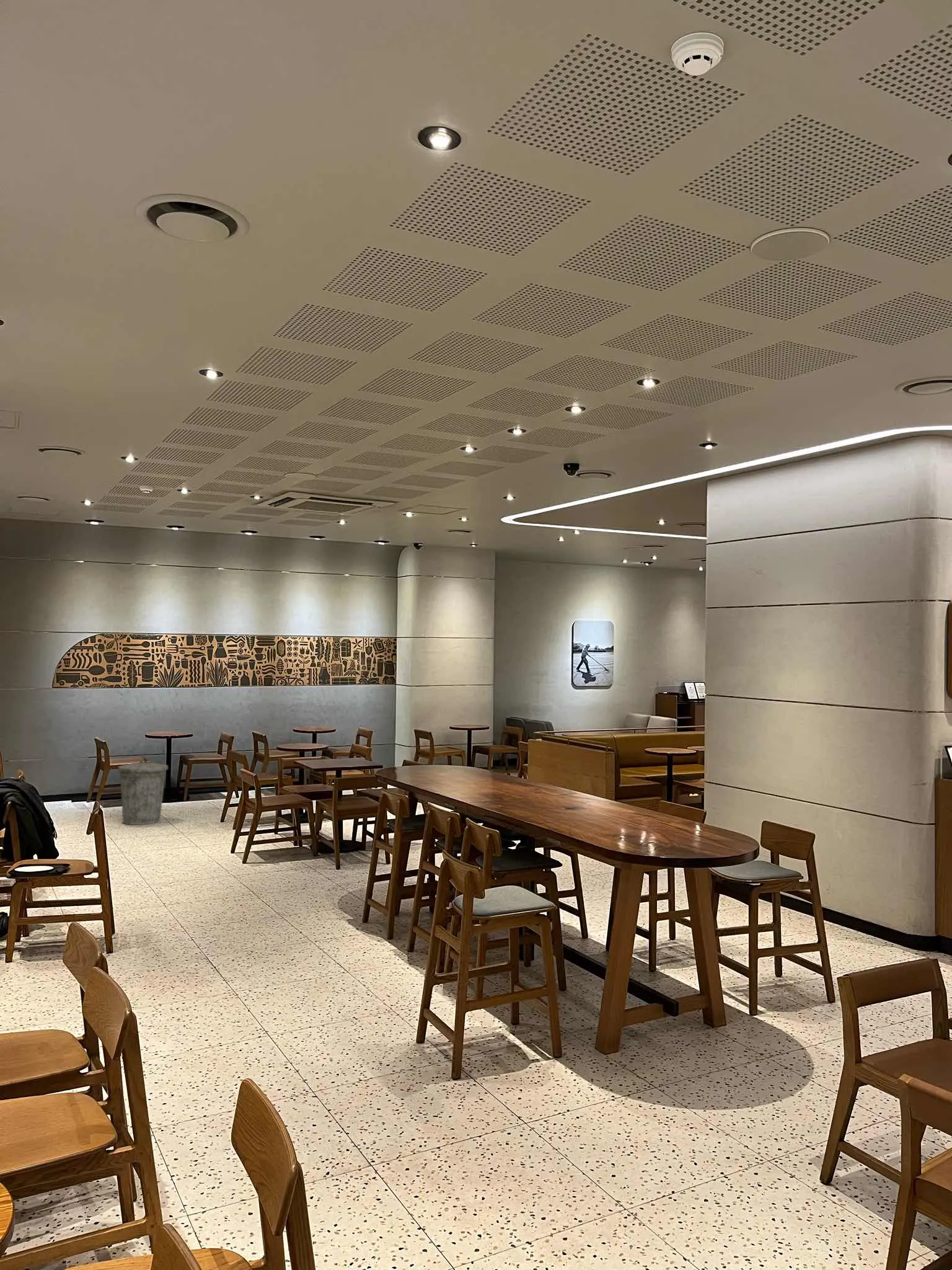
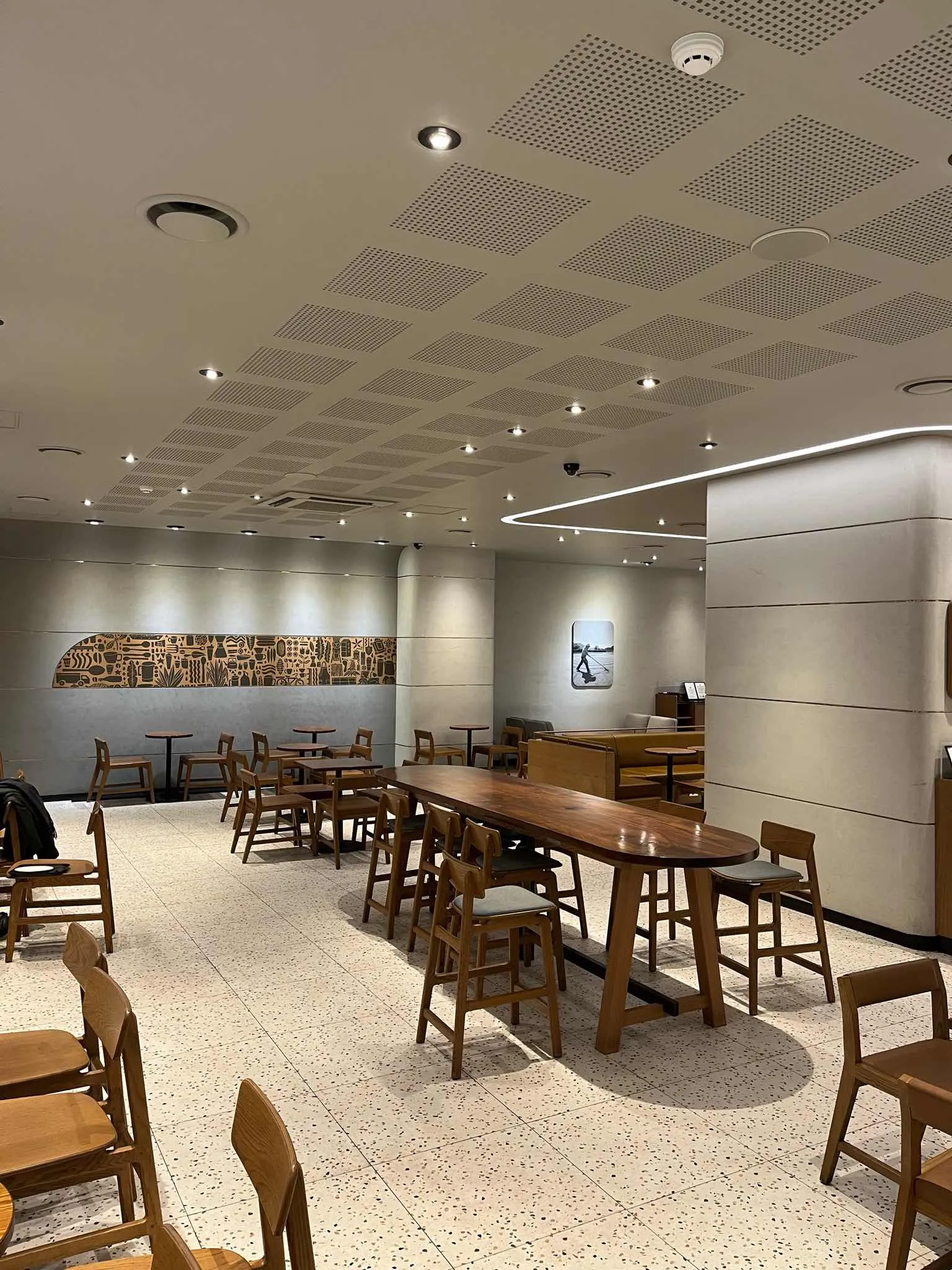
- trash can (143, 789)
